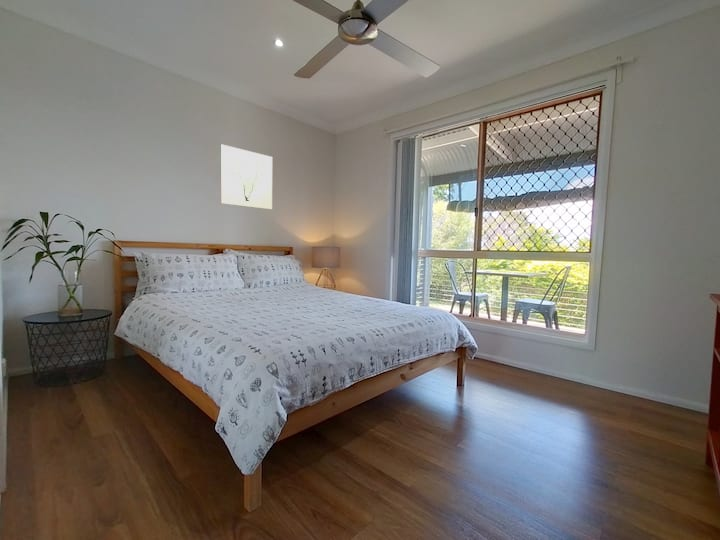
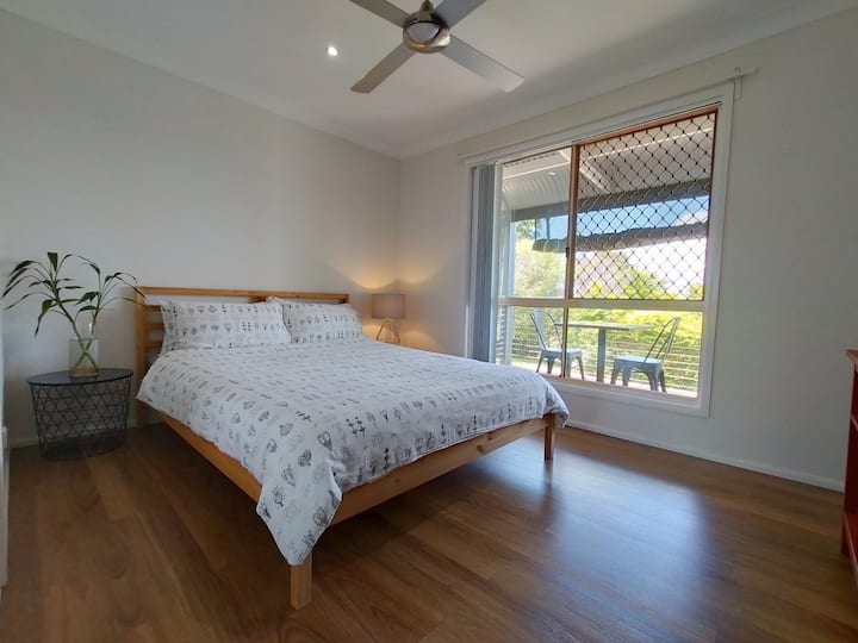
- wall art (248, 178)
